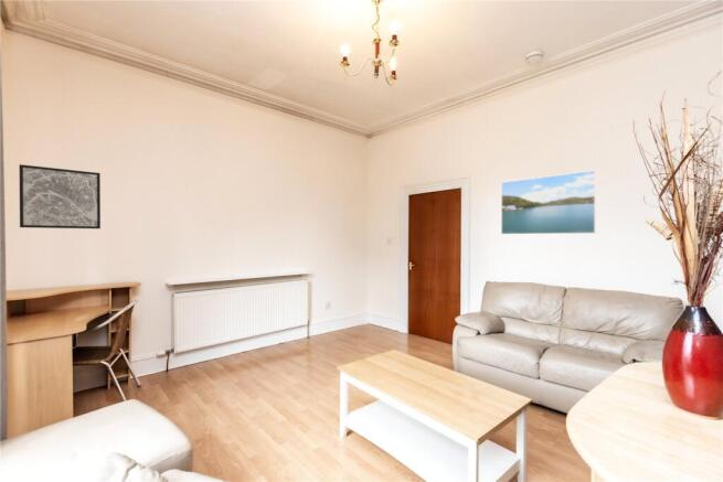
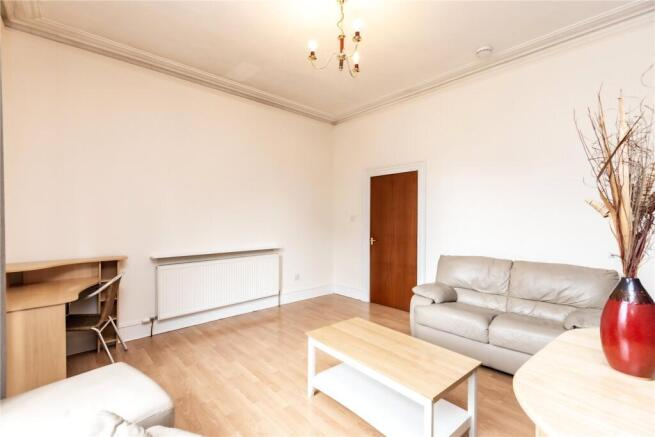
- wall art (62, 199)
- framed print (544, 205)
